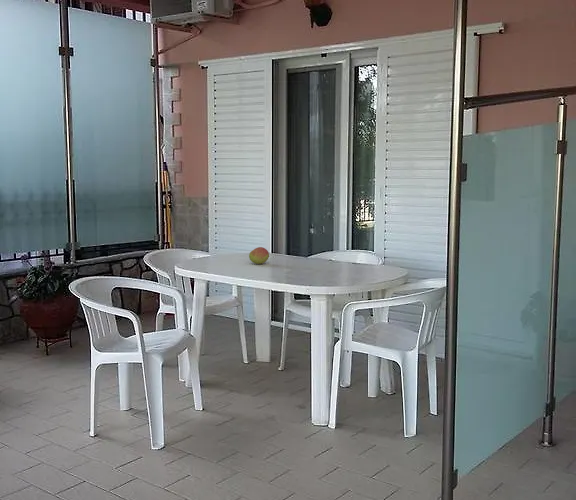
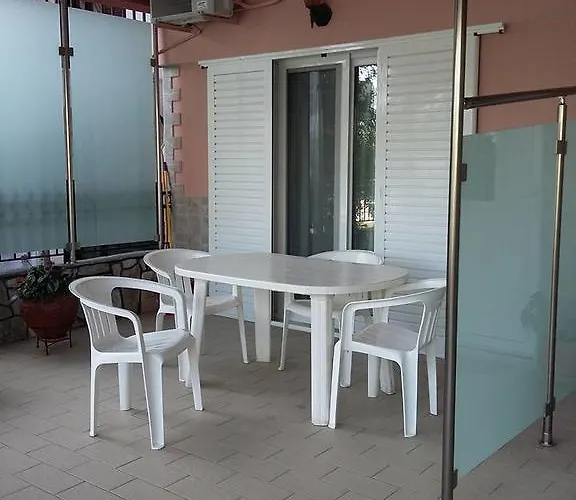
- fruit (259, 255)
